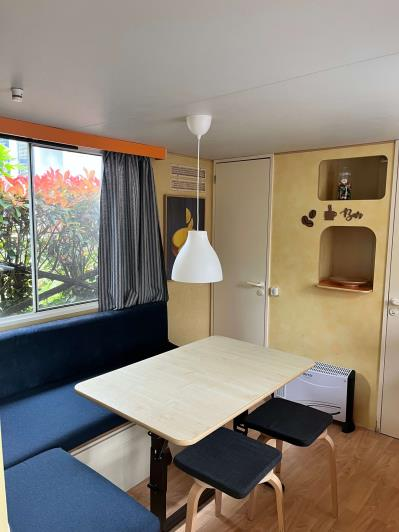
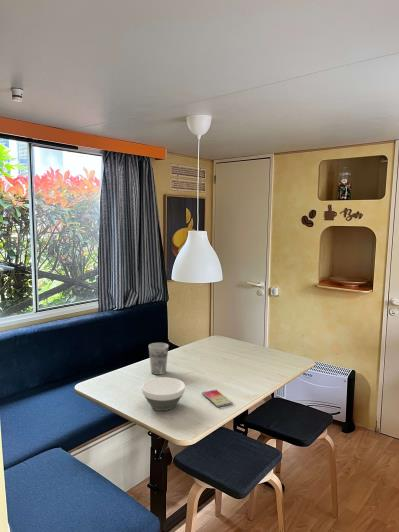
+ cup (158, 358)
+ smartphone (216, 397)
+ bowl (163, 395)
